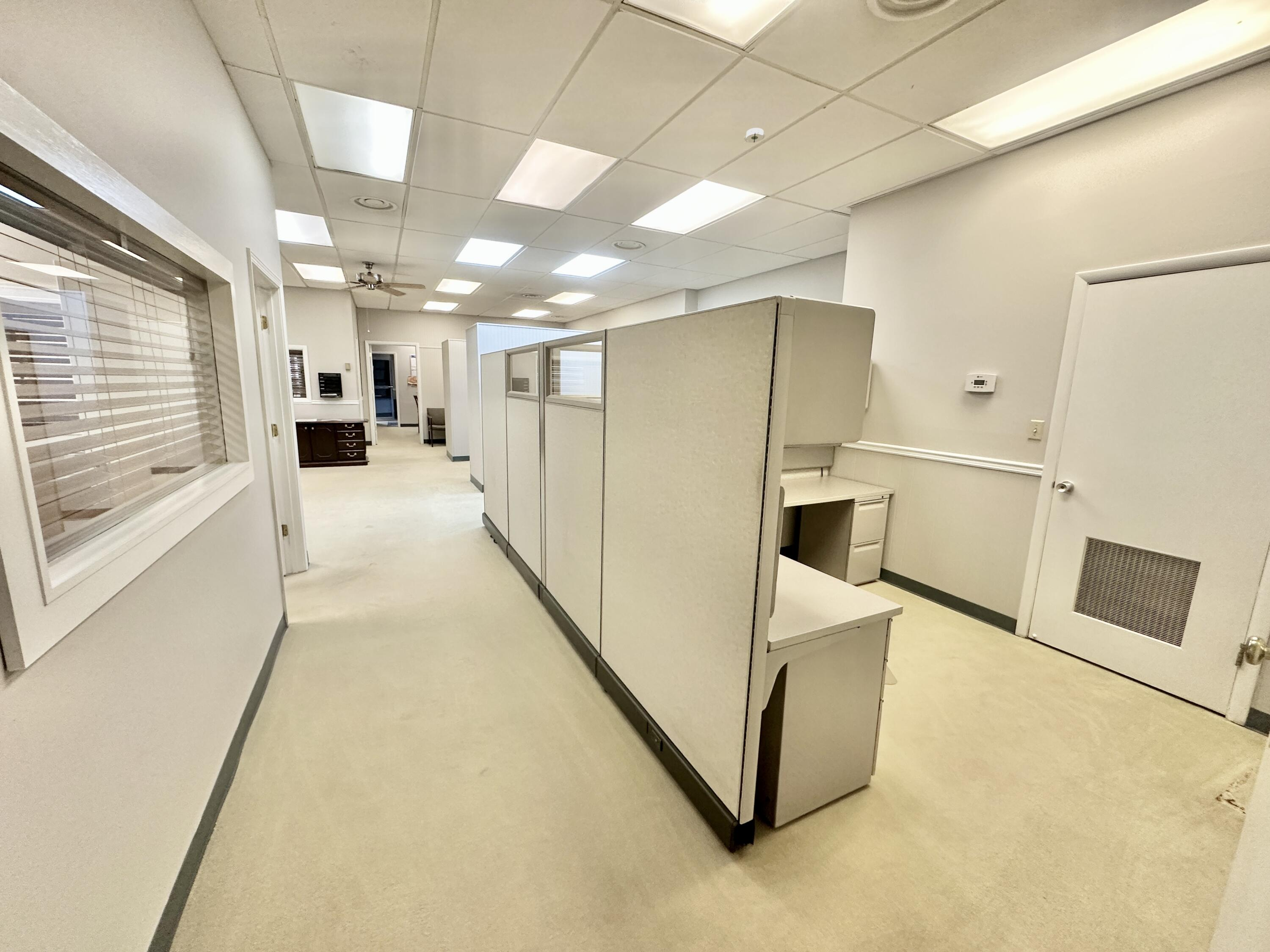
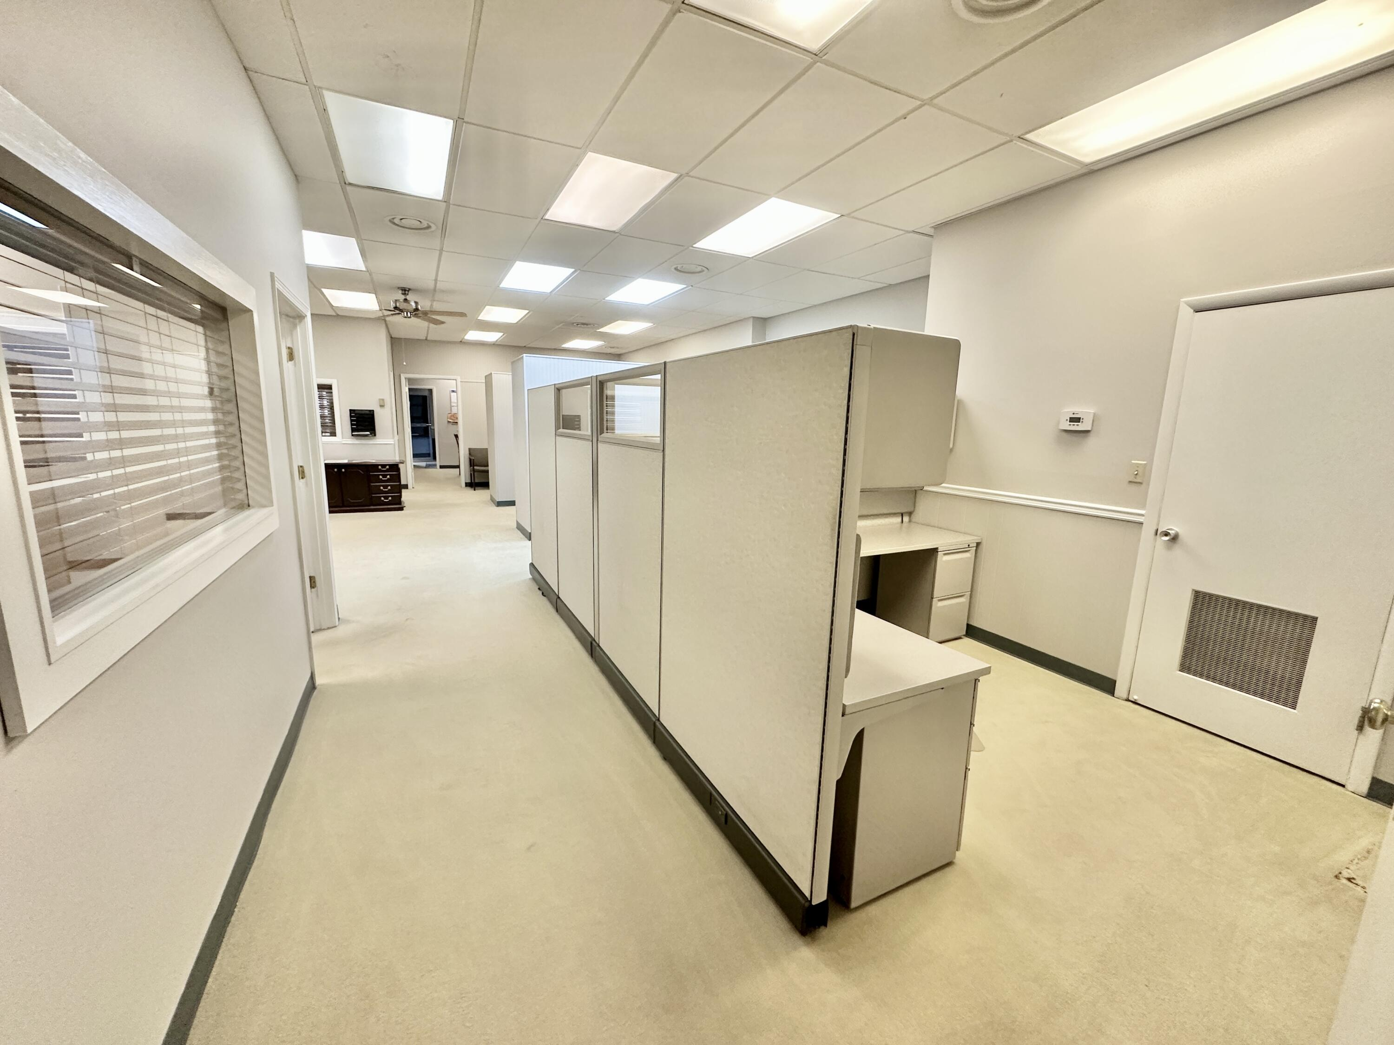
- smoke detector (754, 135)
